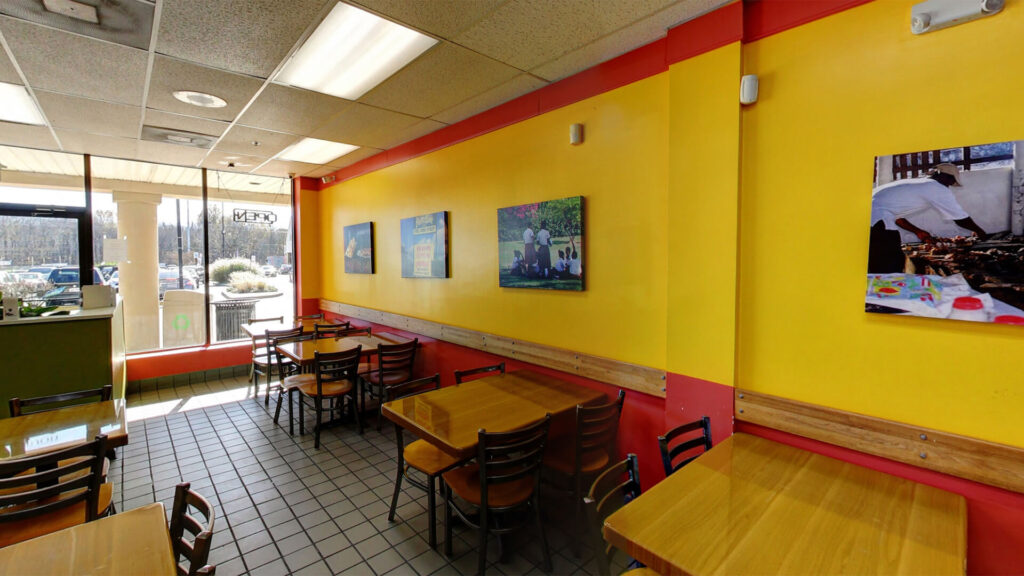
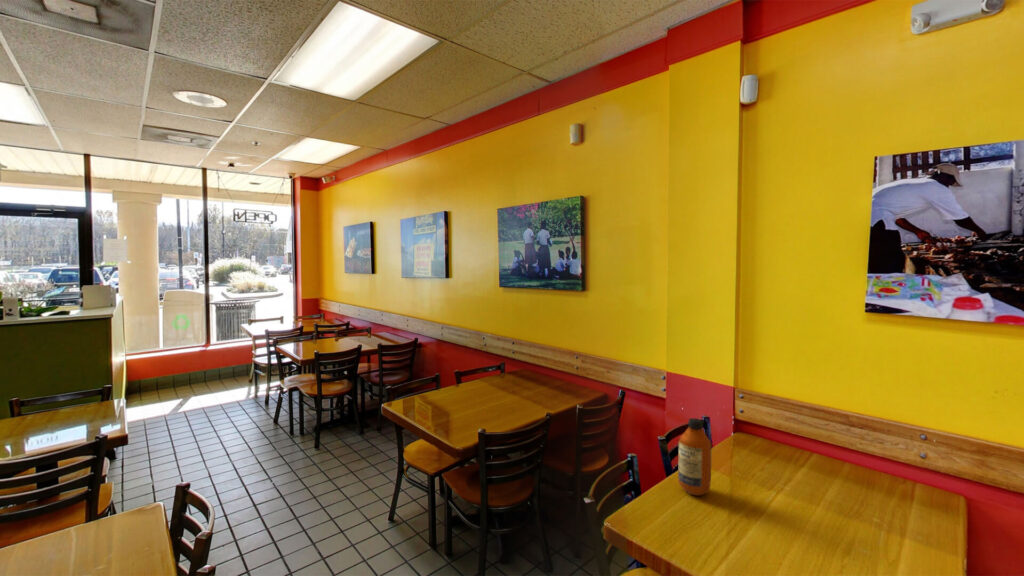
+ bottle (694, 455)
